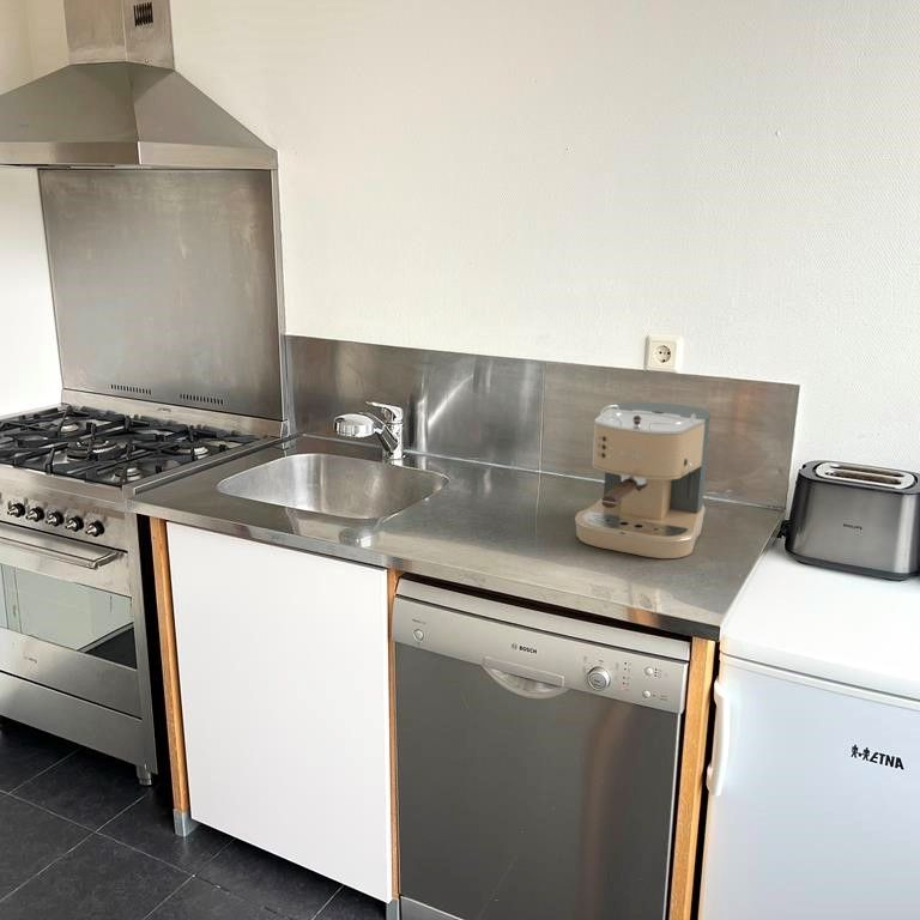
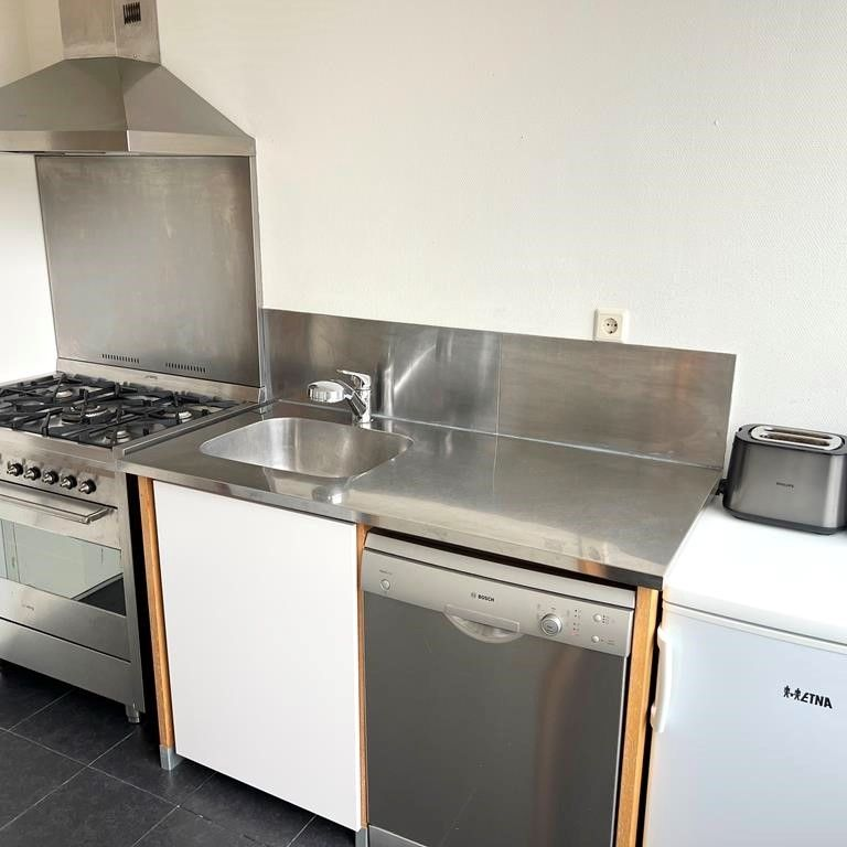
- coffee maker (642, 474)
